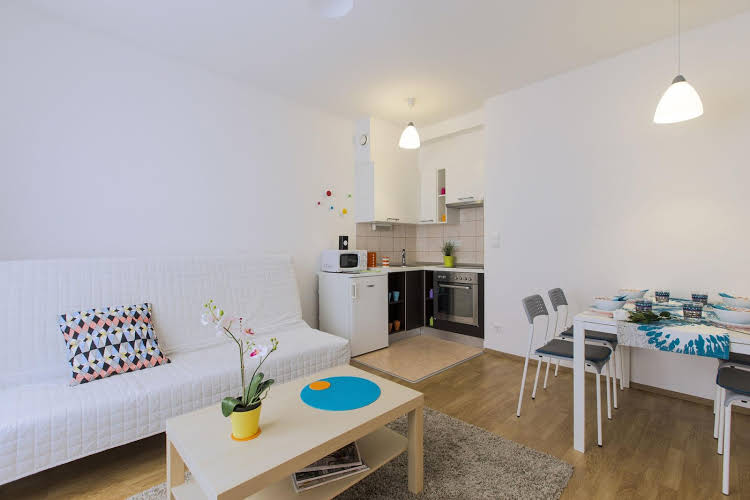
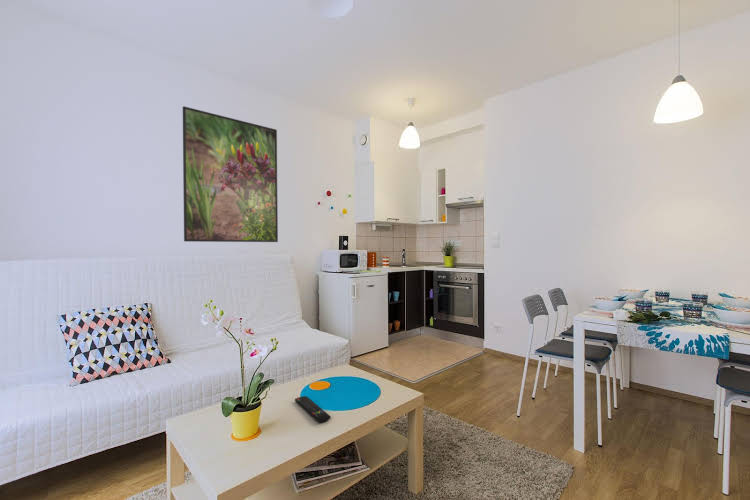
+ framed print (234, 180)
+ remote control (311, 408)
